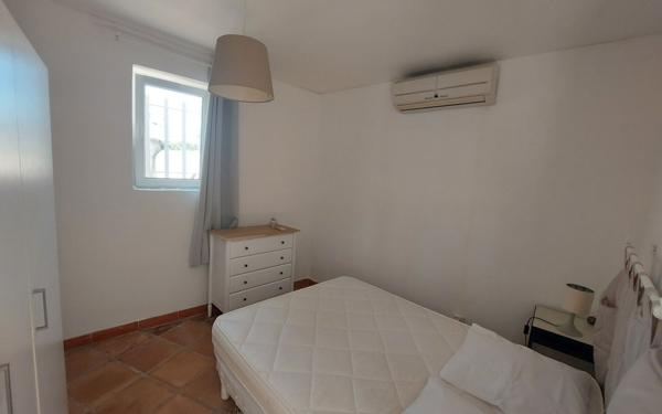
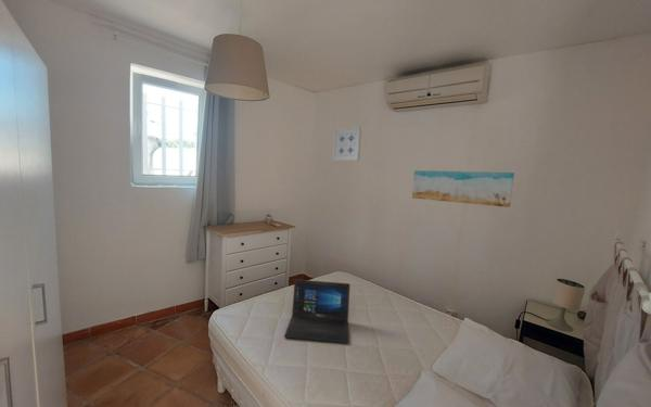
+ wall art (346, 144)
+ laptop (319, 308)
+ wall art (457, 187)
